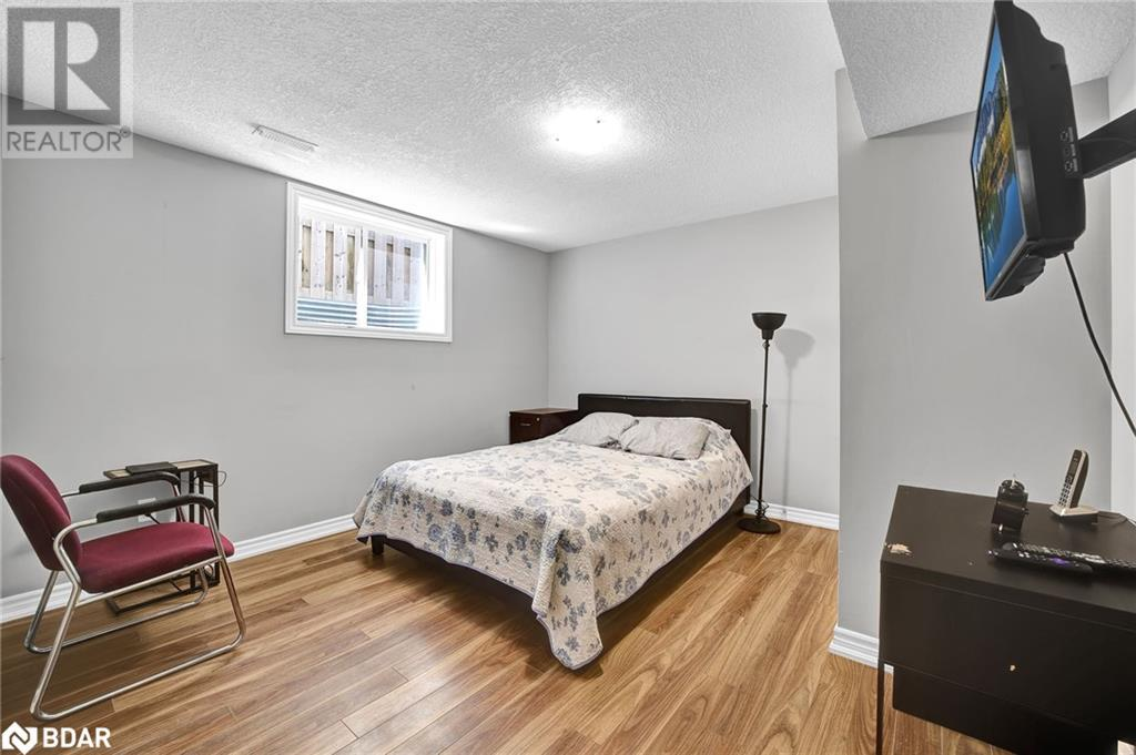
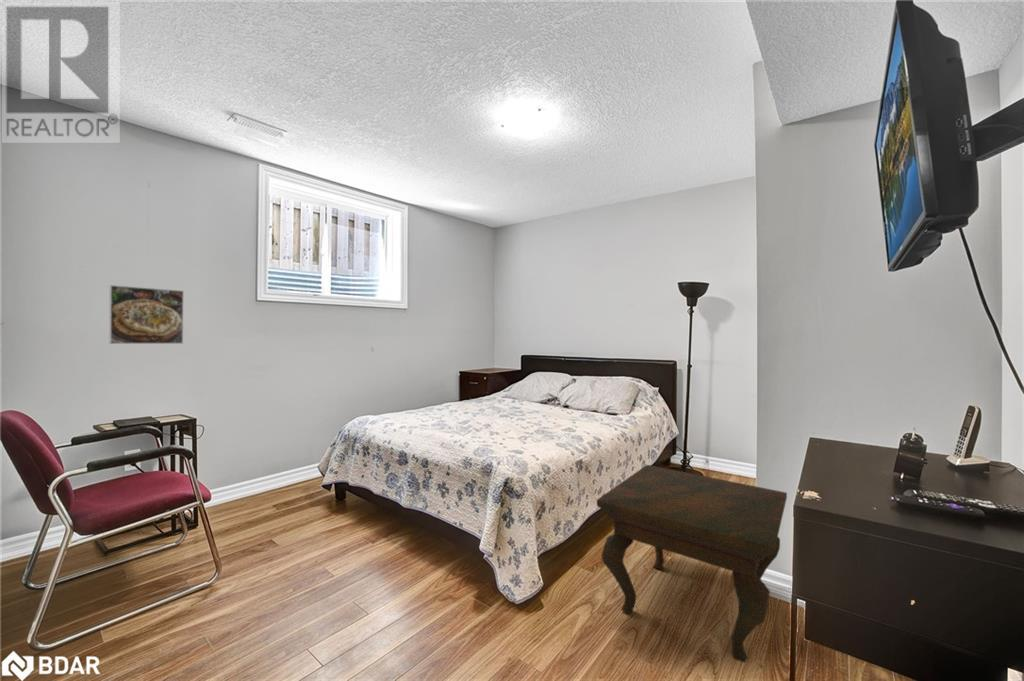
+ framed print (148, 316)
+ side table (693, 550)
